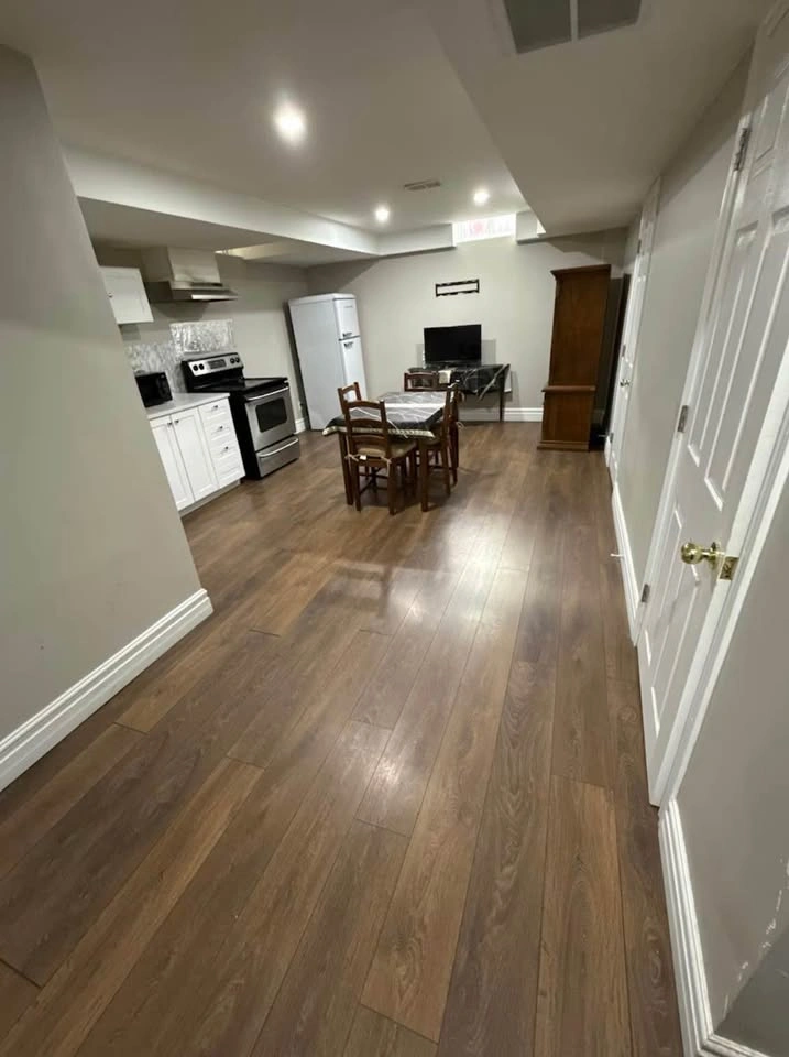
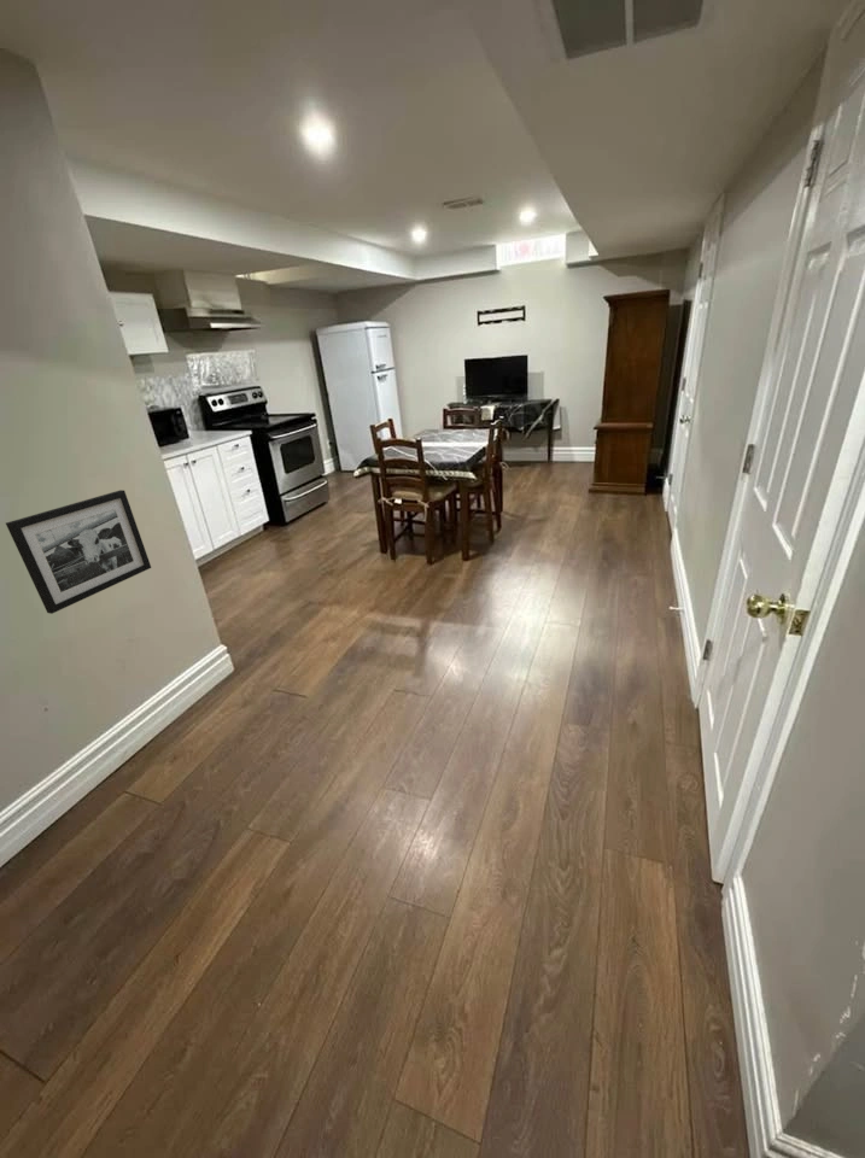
+ picture frame (87, 548)
